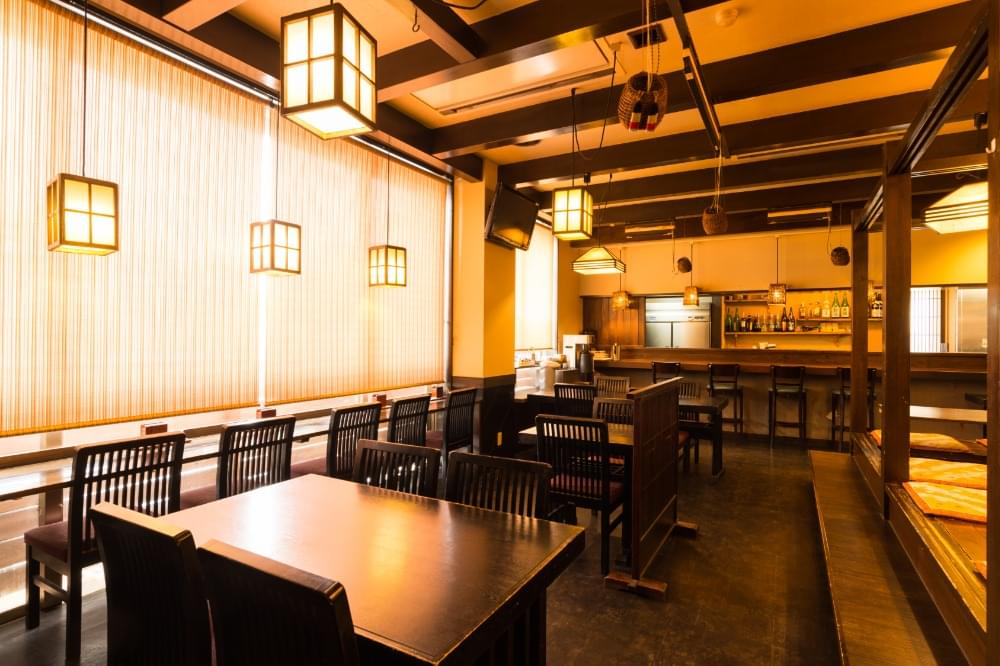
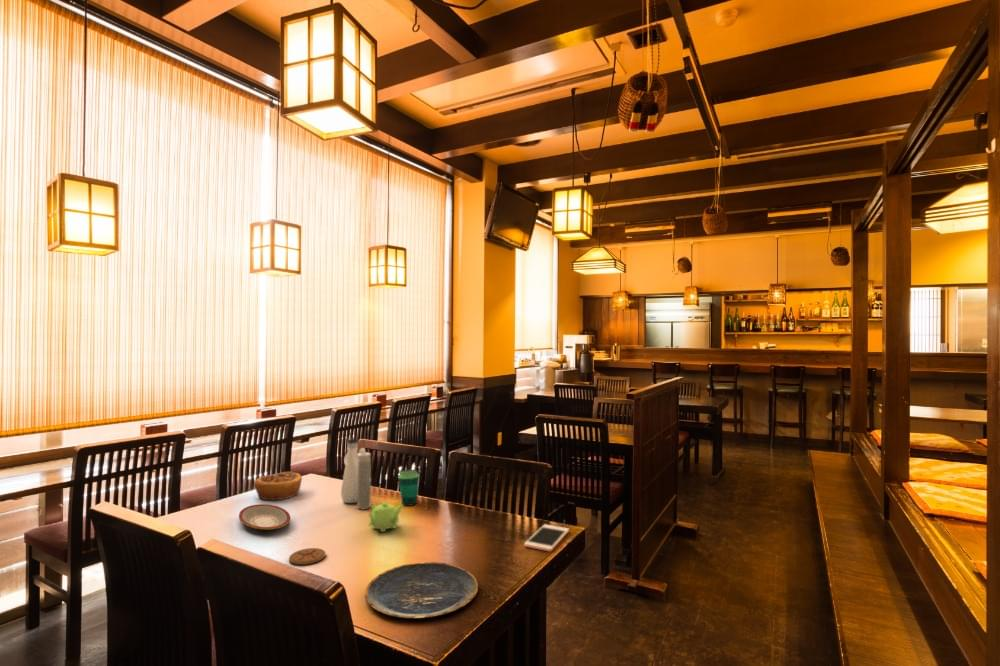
+ teapot (386, 514)
+ plate (422, 589)
+ cell phone (547, 537)
+ cup (408, 487)
+ coaster (307, 556)
+ water bottle (355, 470)
+ pastry (278, 484)
+ plate (264, 519)
